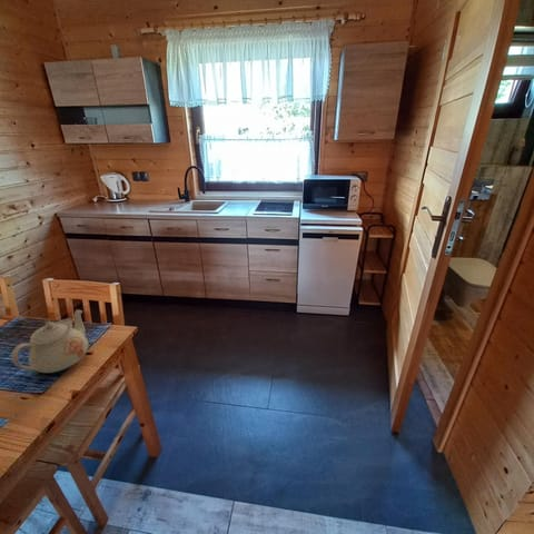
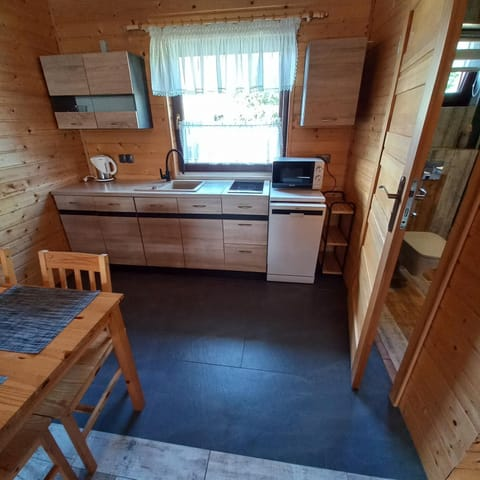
- teapot (55, 342)
